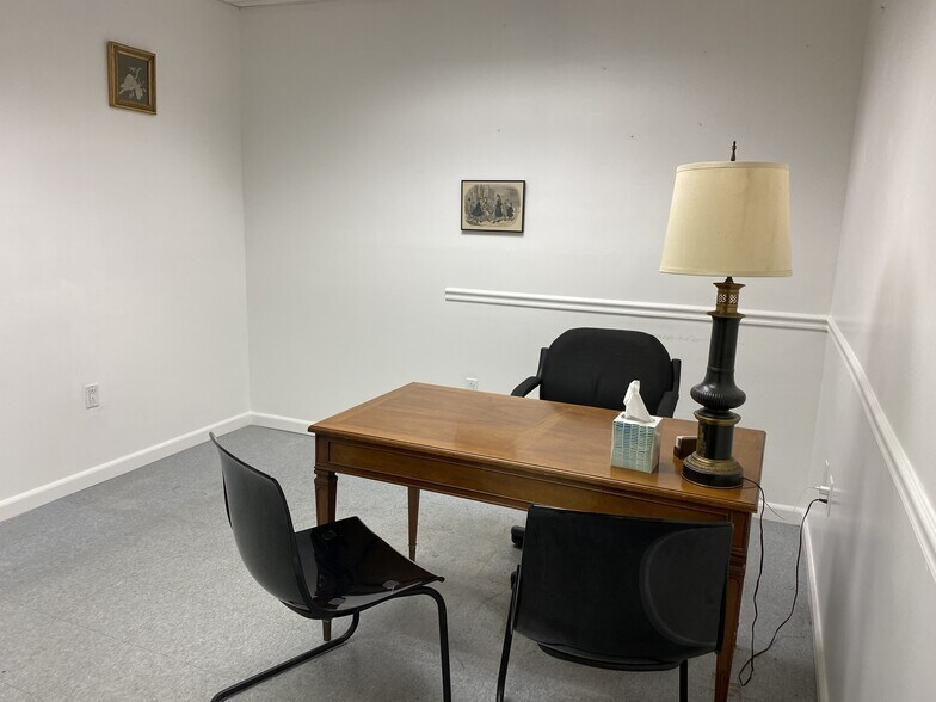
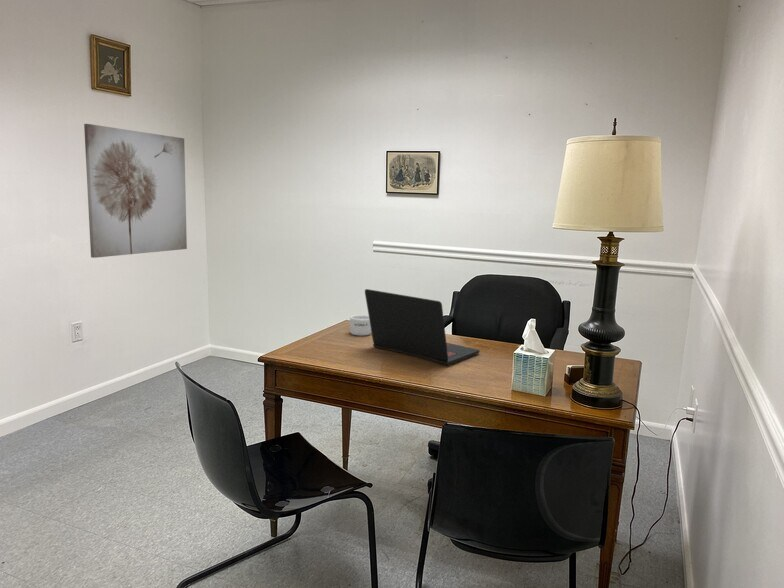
+ mug (363, 325)
+ laptop (422, 321)
+ wall art (141, 193)
